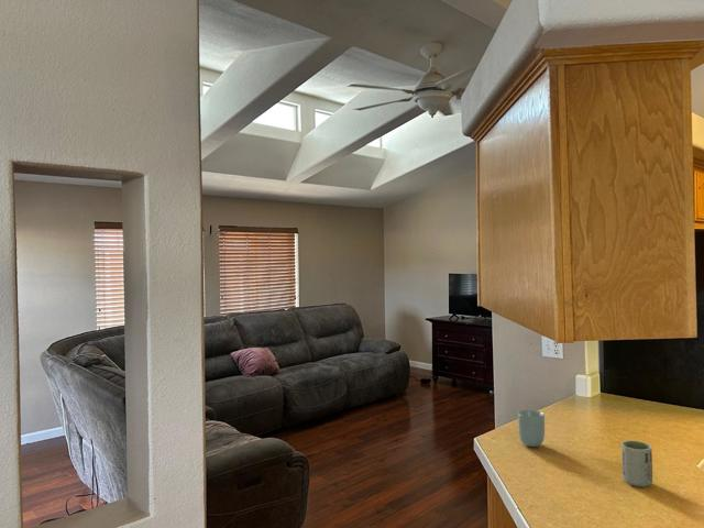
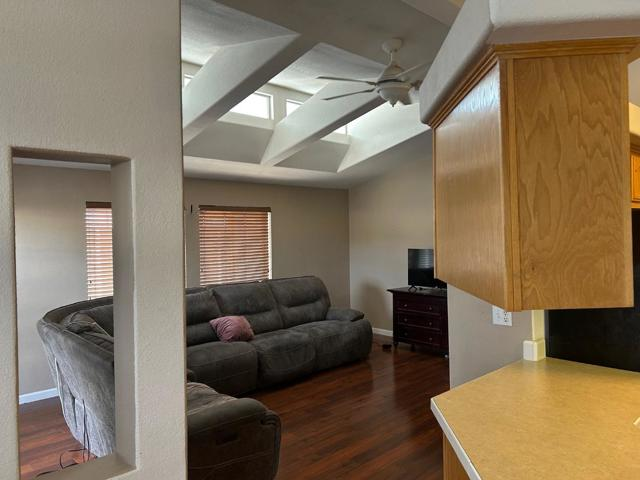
- cup (637, 463)
- cup (531, 428)
